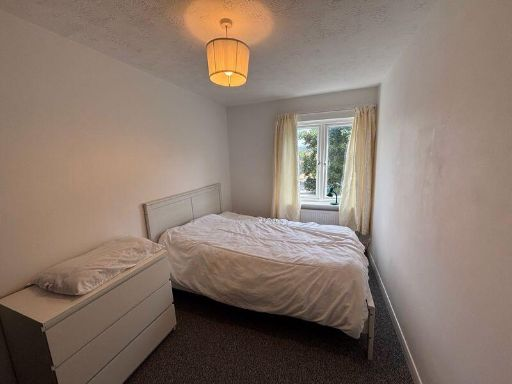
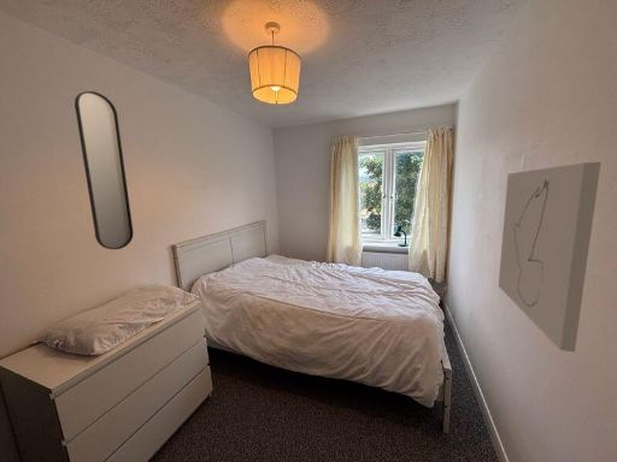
+ home mirror (106, 173)
+ wall art (534, 243)
